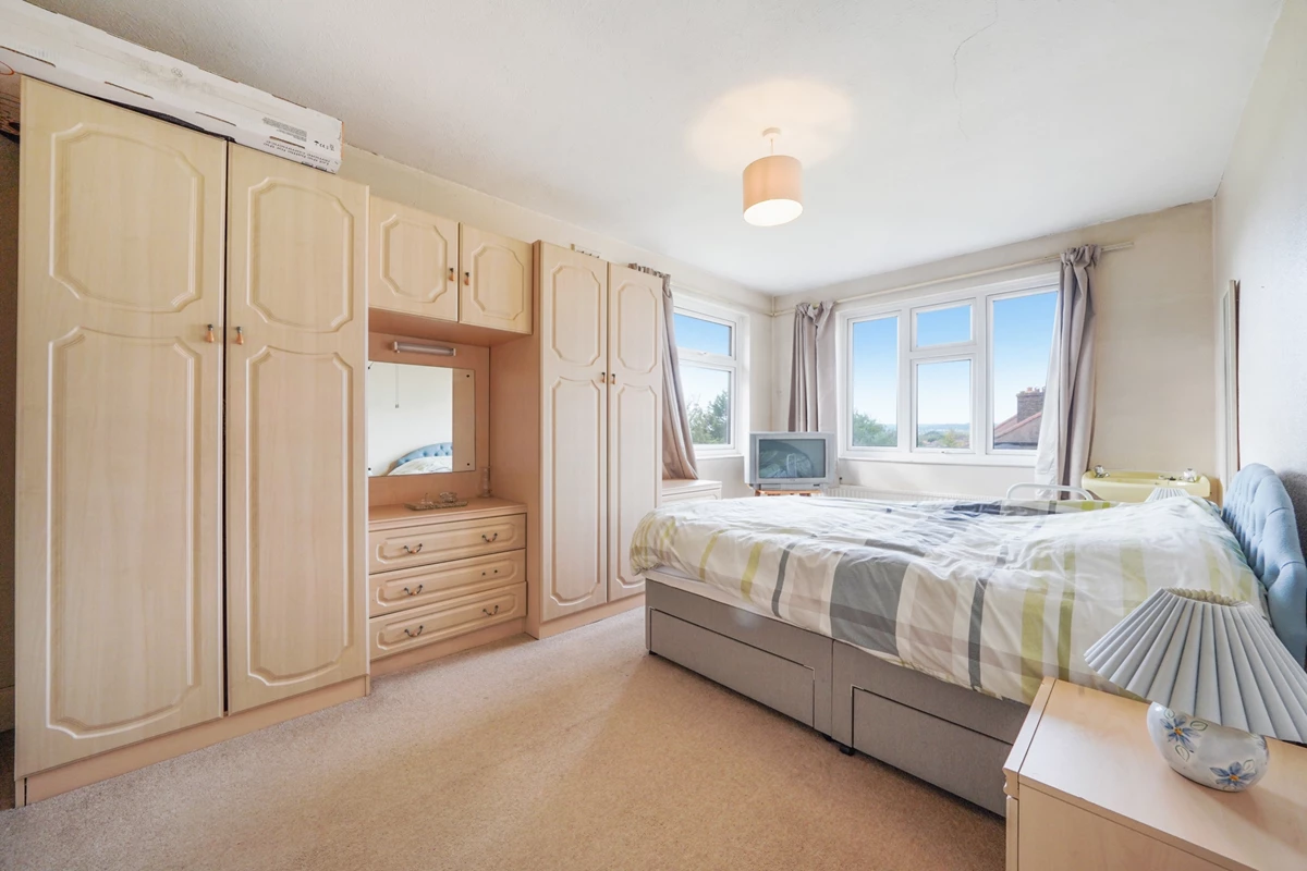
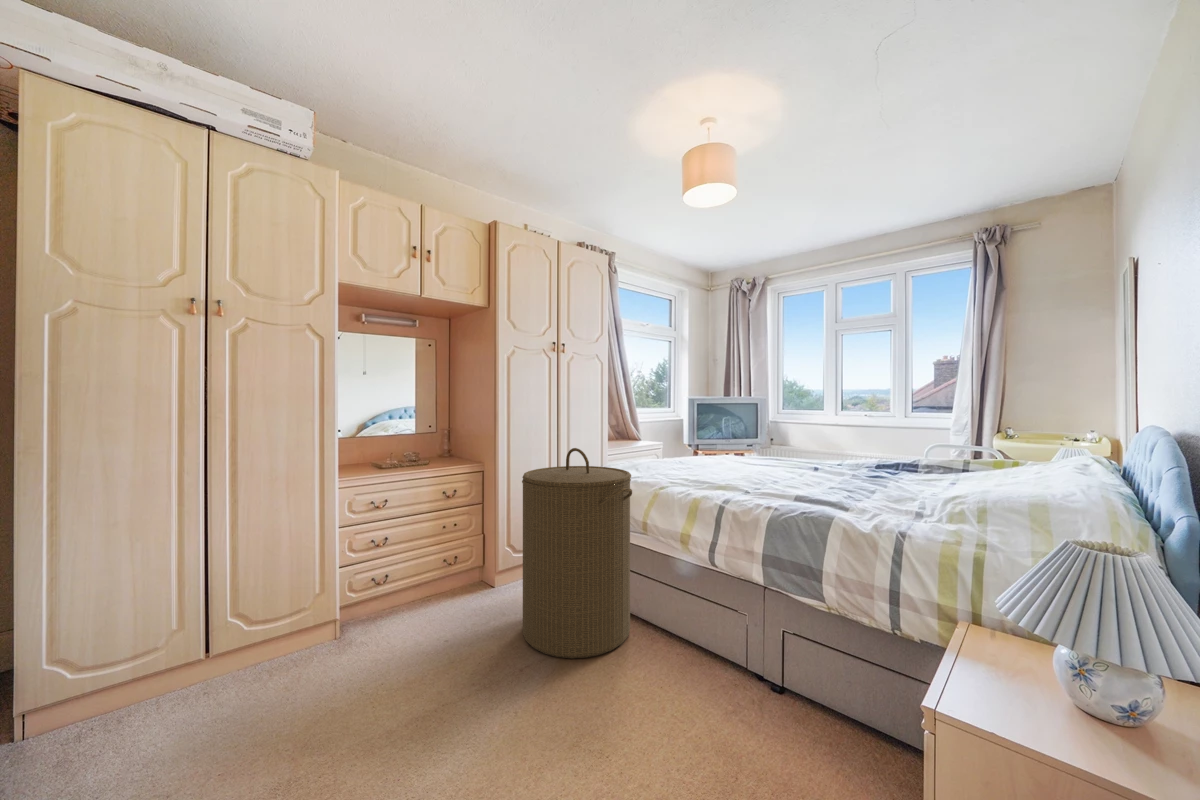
+ laundry hamper (577, 539)
